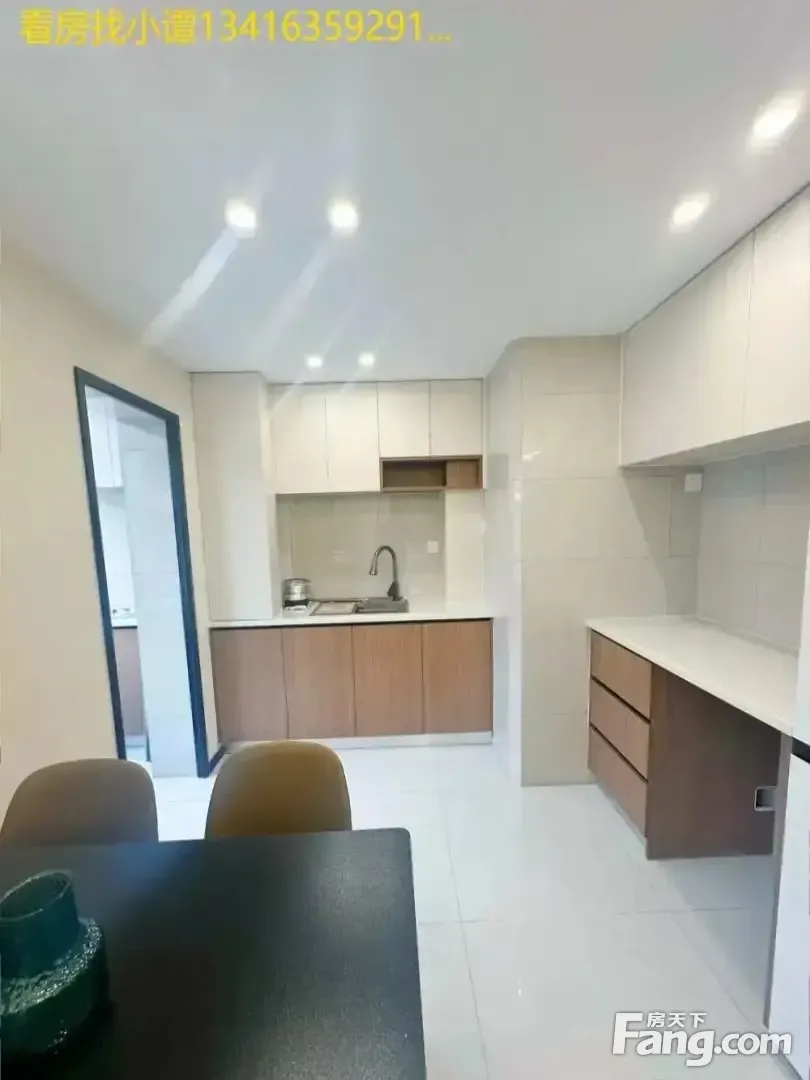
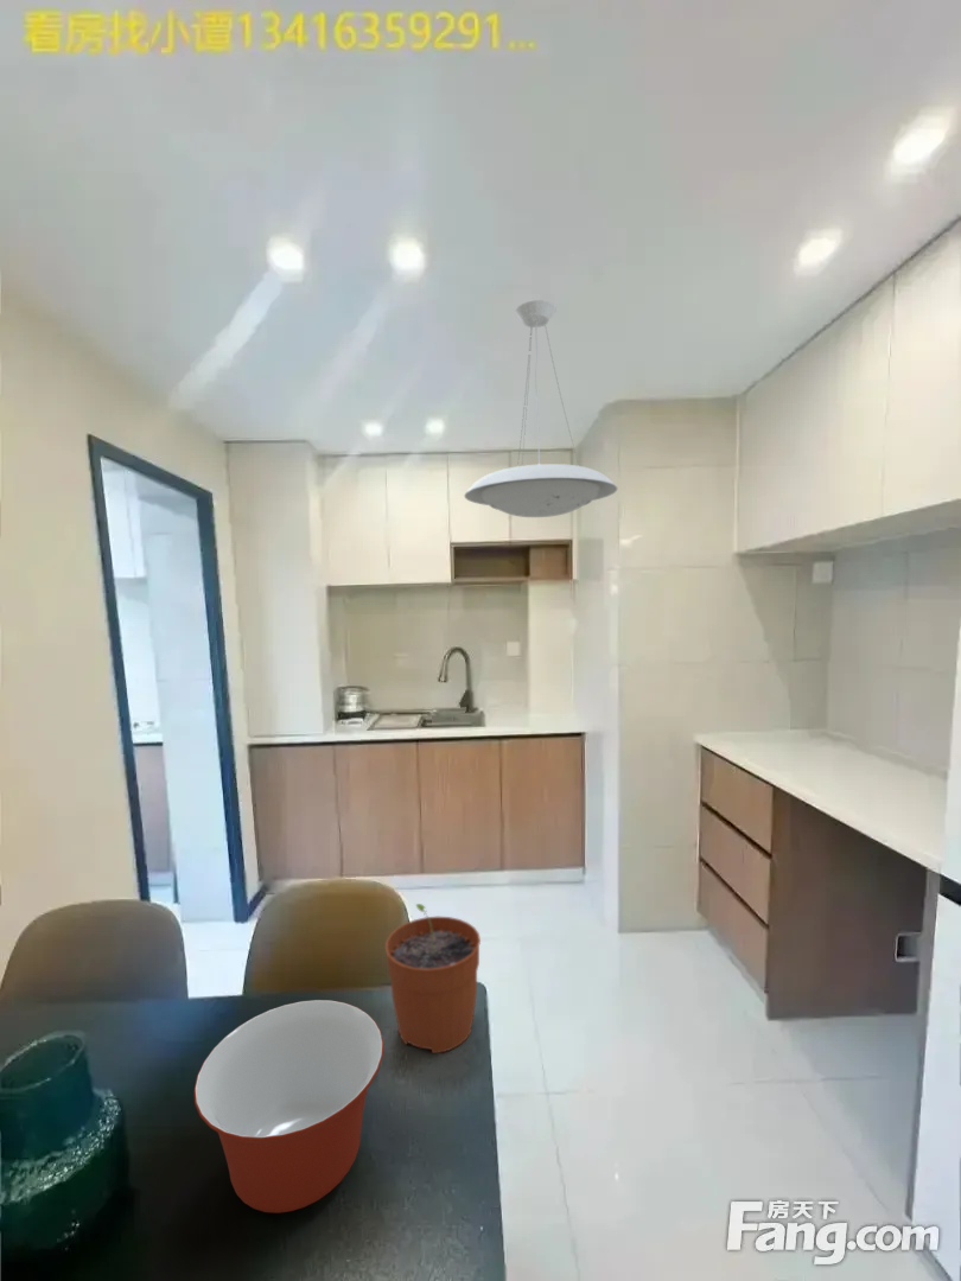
+ plant pot (433, 962)
+ pendant lamp (537, 415)
+ mixing bowl (295, 1113)
